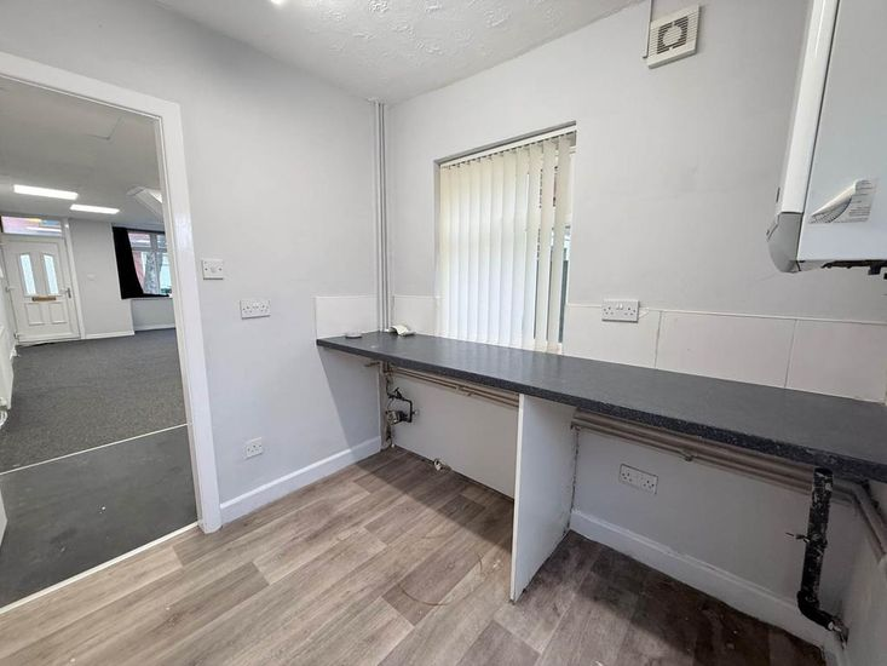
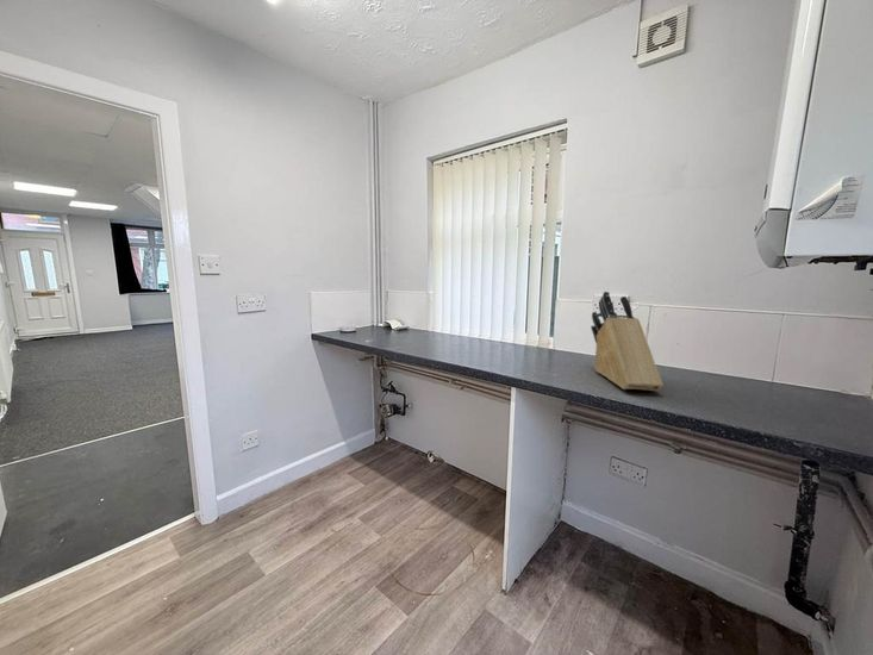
+ knife block (622, 336)
